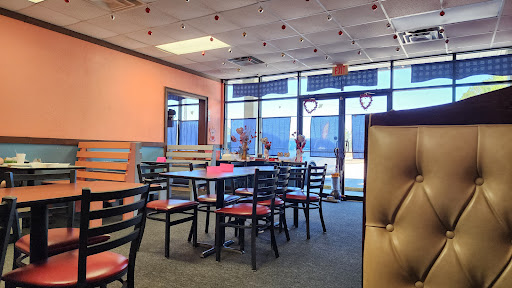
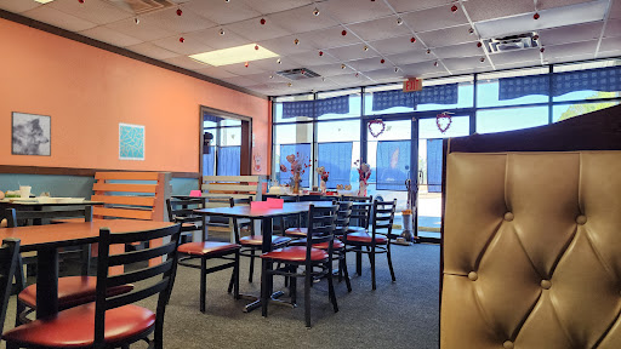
+ wall art (32, 135)
+ wall art (131, 142)
